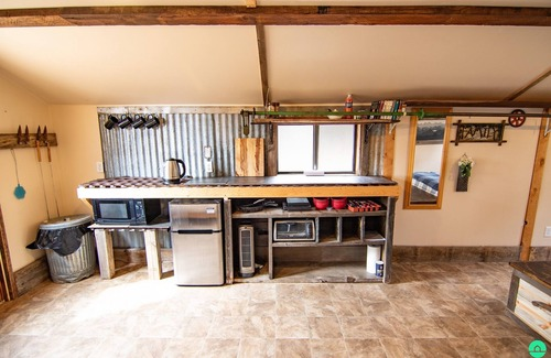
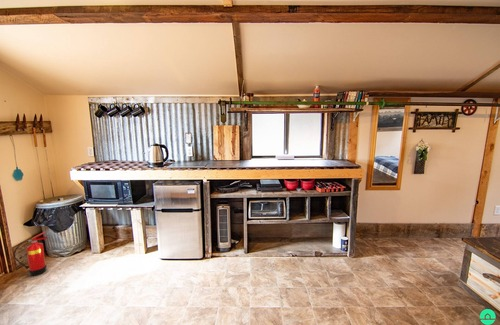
+ fire extinguisher (33, 254)
